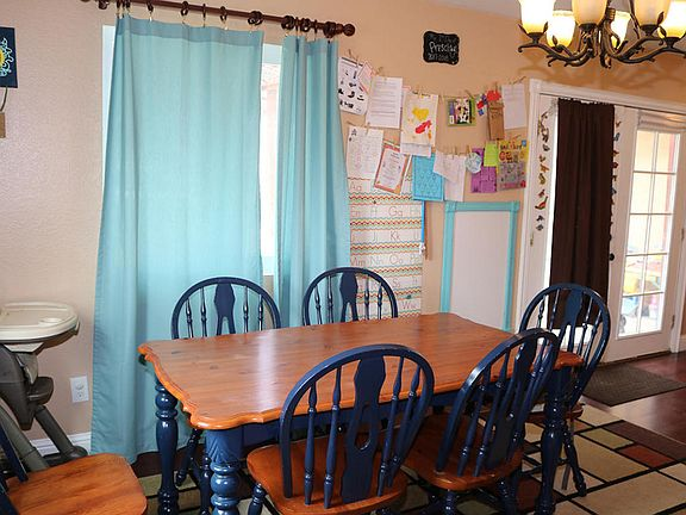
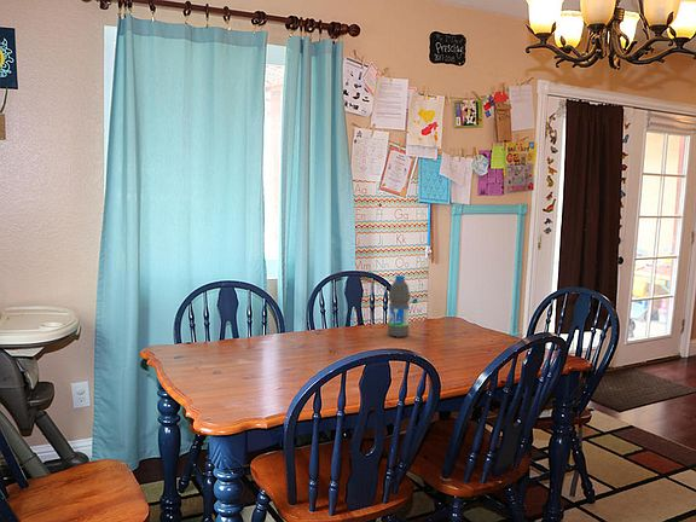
+ water bottle (399, 306)
